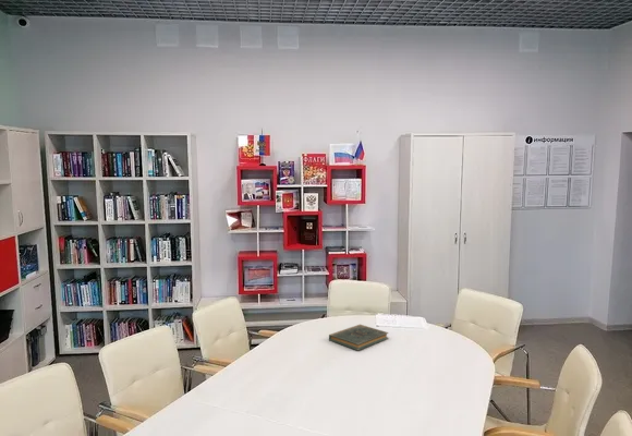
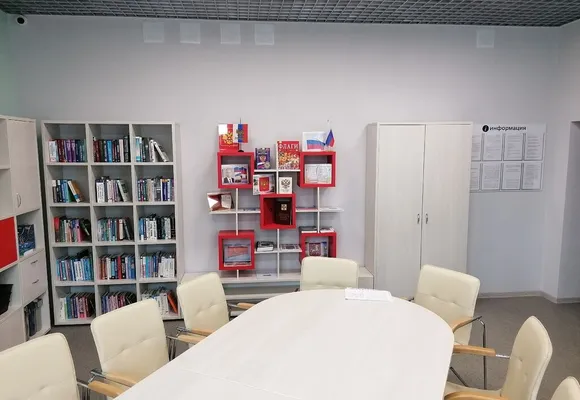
- book (358, 336)
